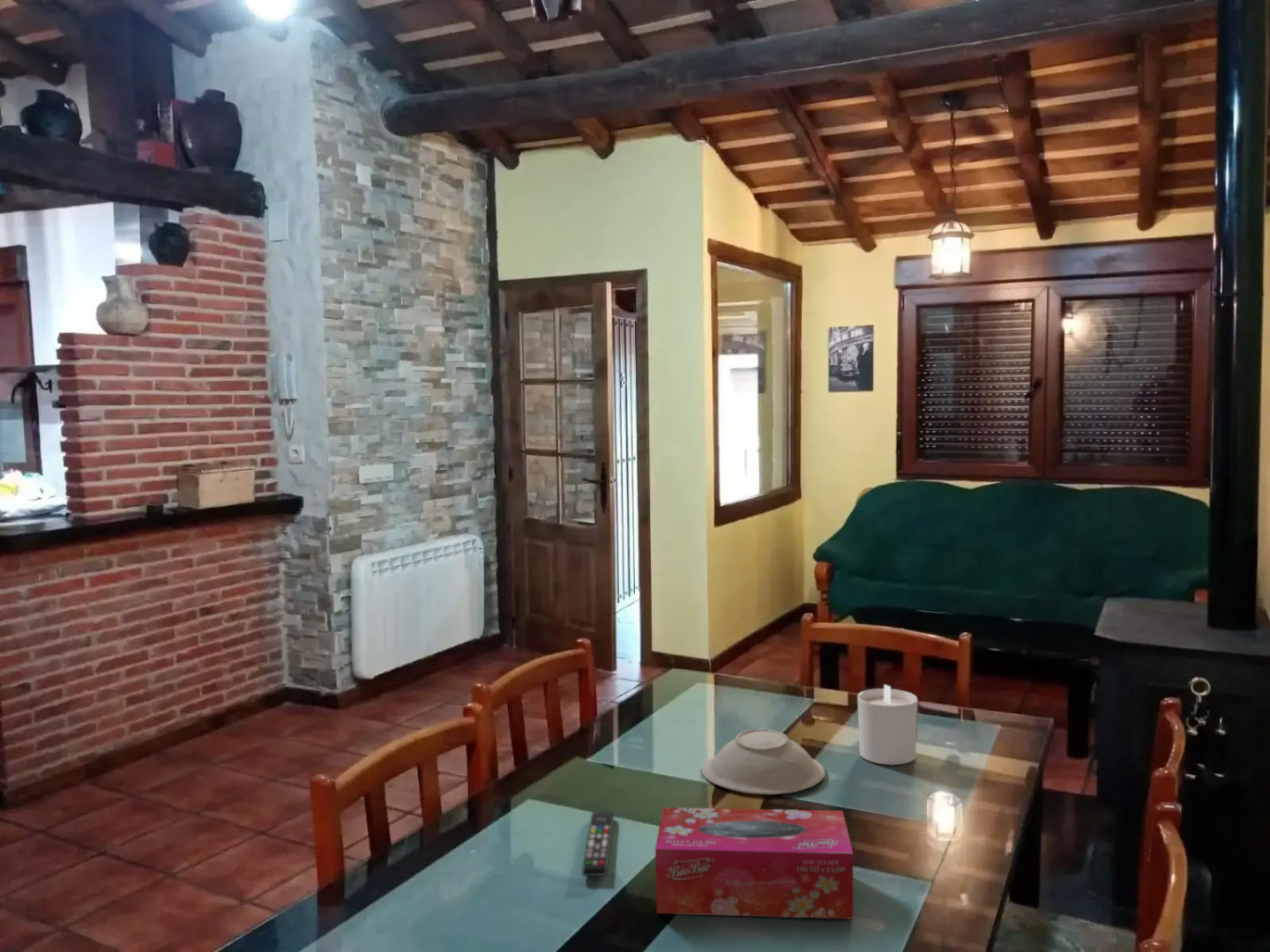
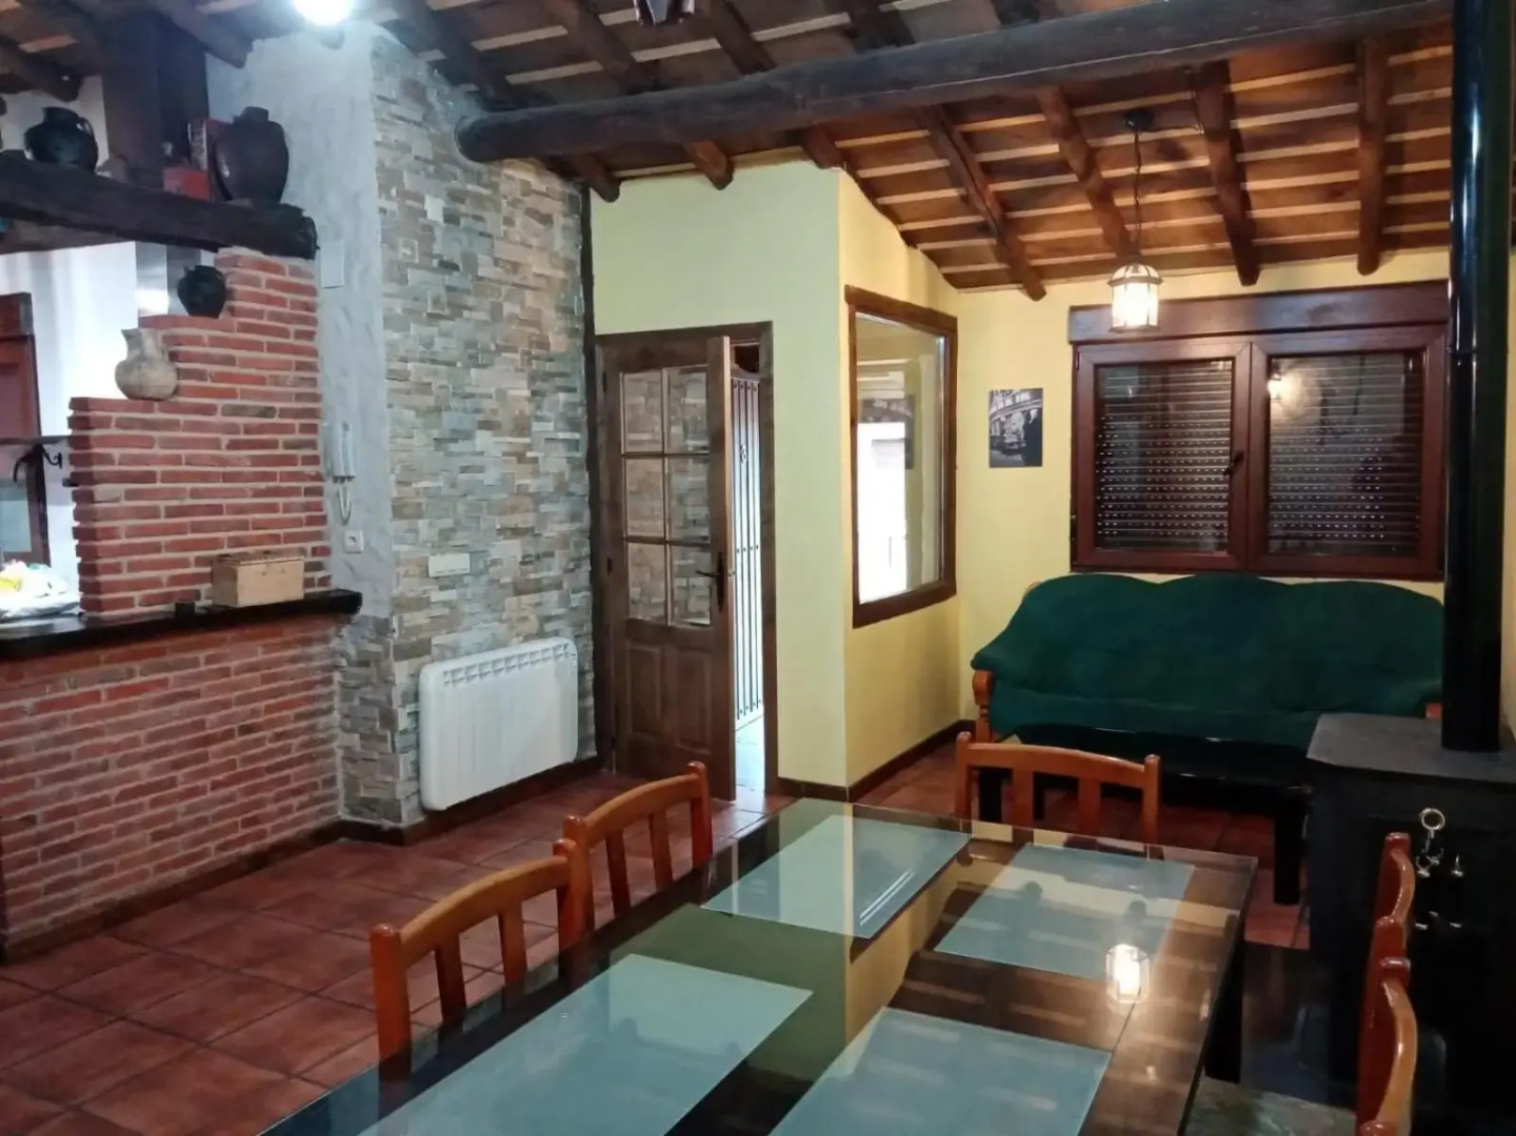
- remote control (599, 841)
- candle (887, 720)
- bowl (763, 754)
- tissue box (752, 859)
